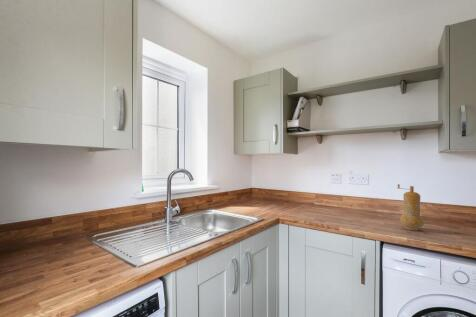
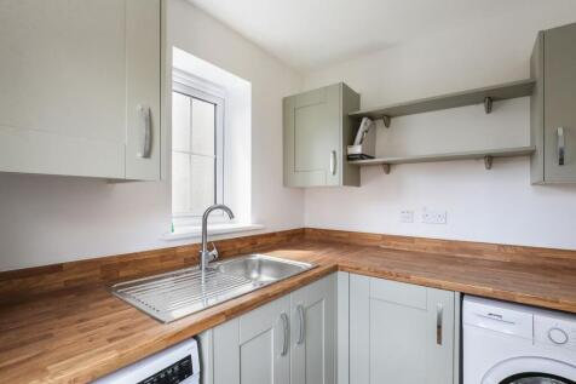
- pepper mill (409, 206)
